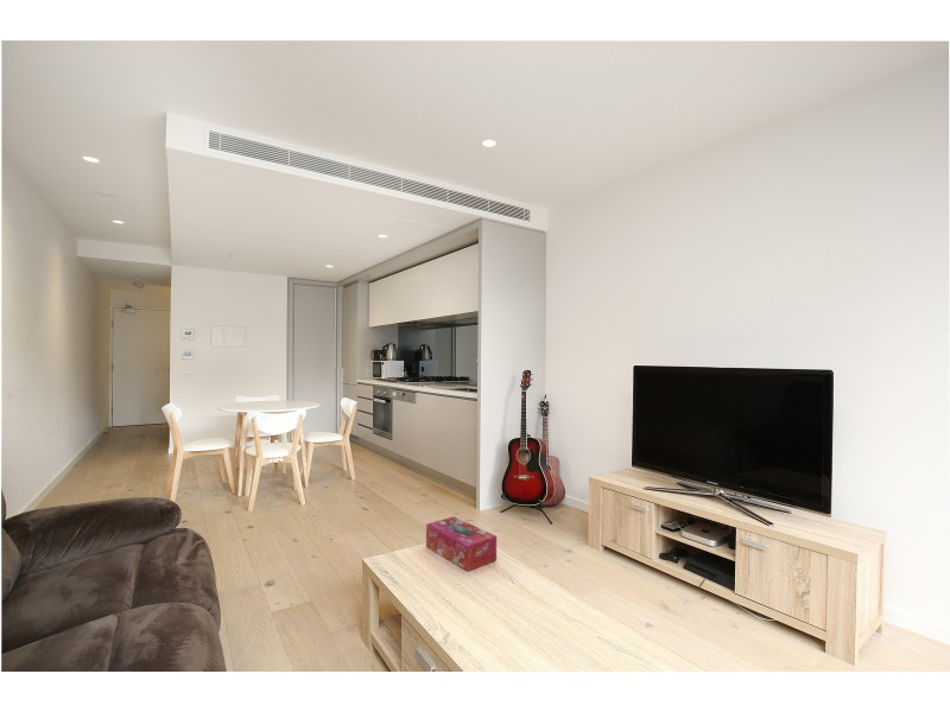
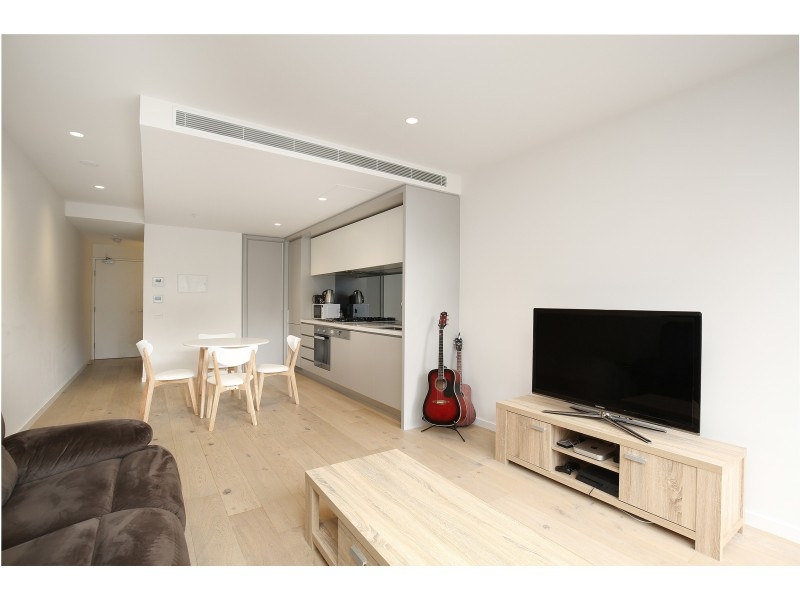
- tissue box (460, 541)
